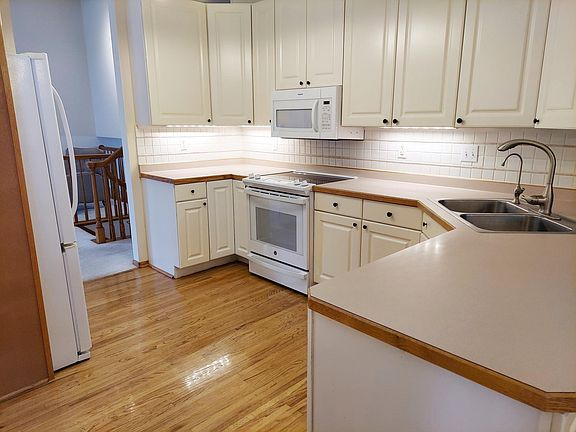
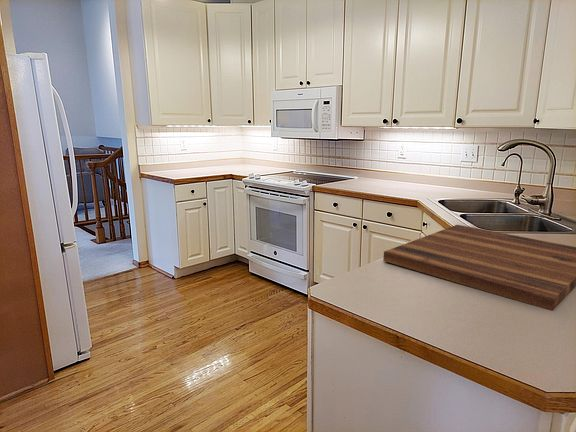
+ cutting board (492, 256)
